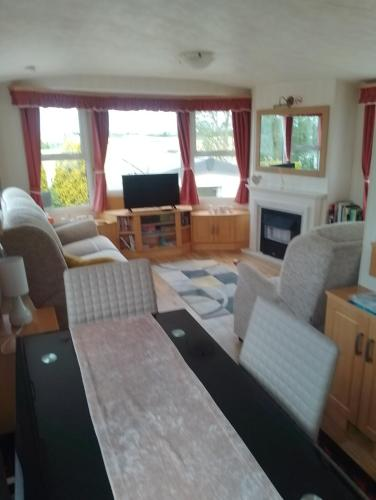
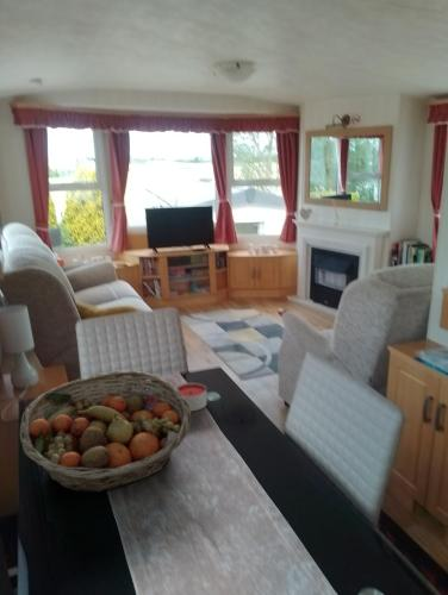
+ candle (191, 395)
+ fruit basket (110, 427)
